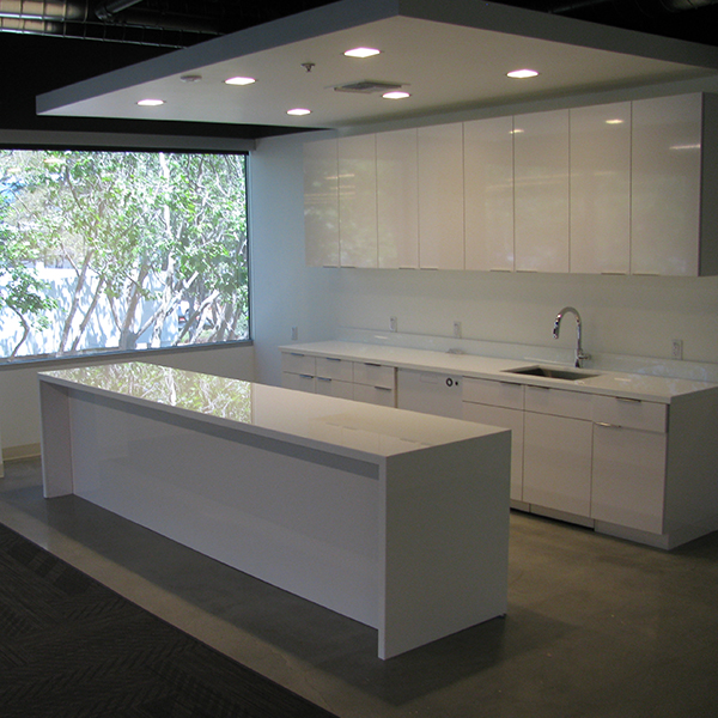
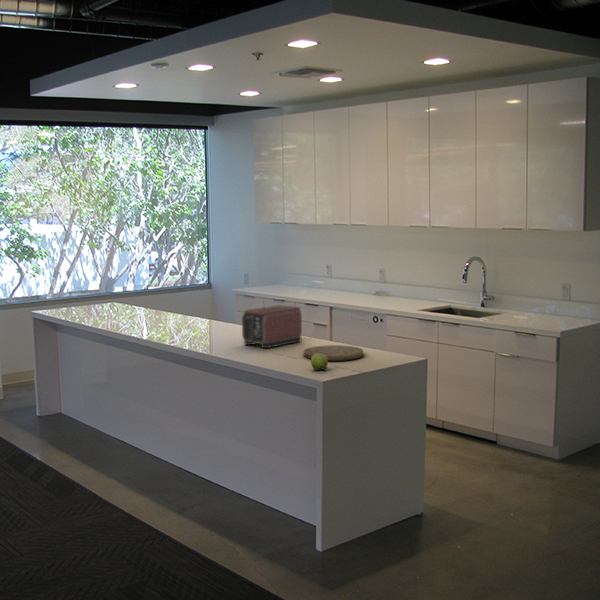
+ toaster (270, 326)
+ fruit (319, 361)
+ cutting board (333, 352)
